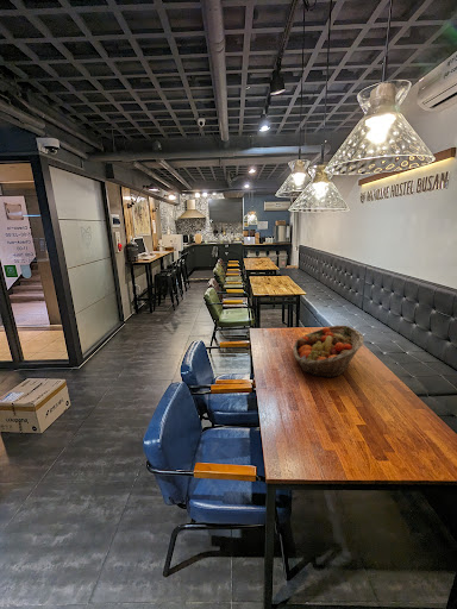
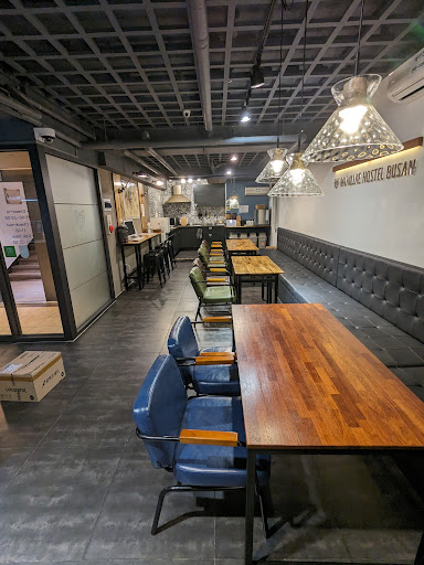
- fruit basket (326, 349)
